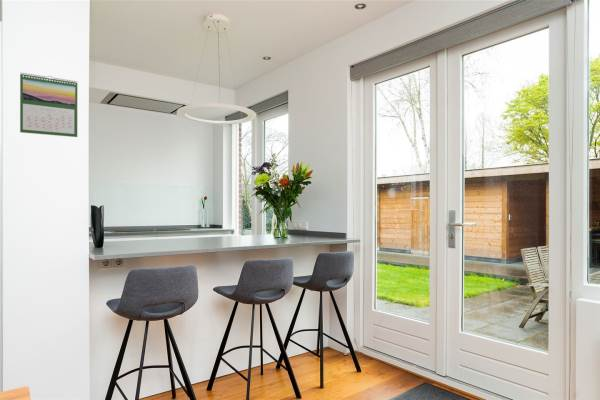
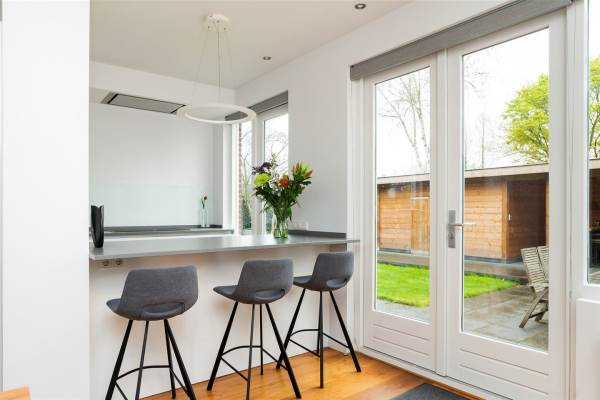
- calendar (49, 105)
